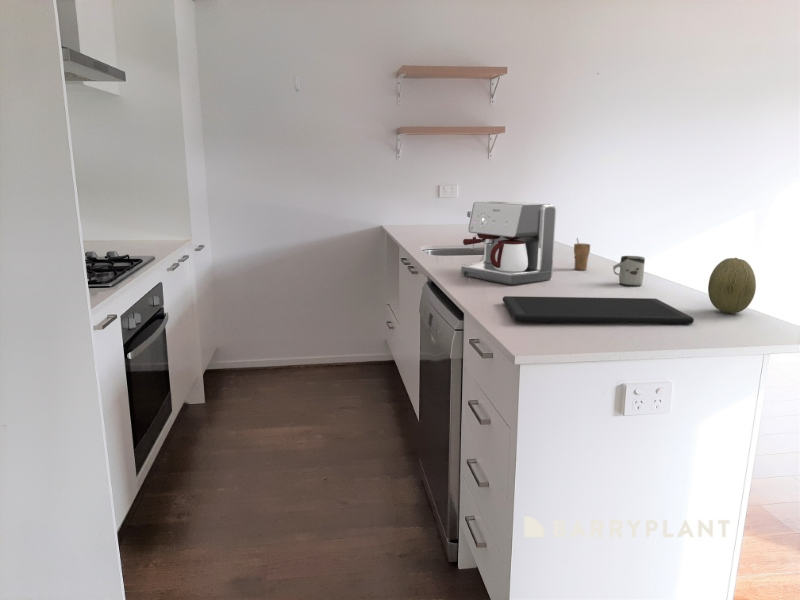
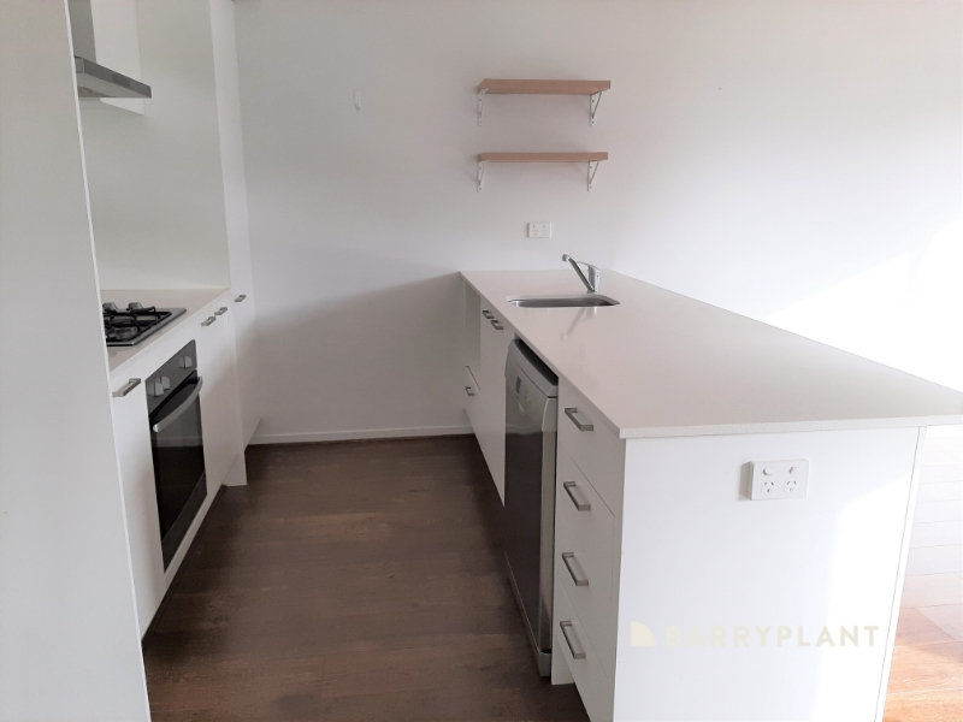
- cup (581, 253)
- coffee maker (507, 240)
- cup (627, 270)
- fruit (731, 285)
- cutting board (590, 309)
